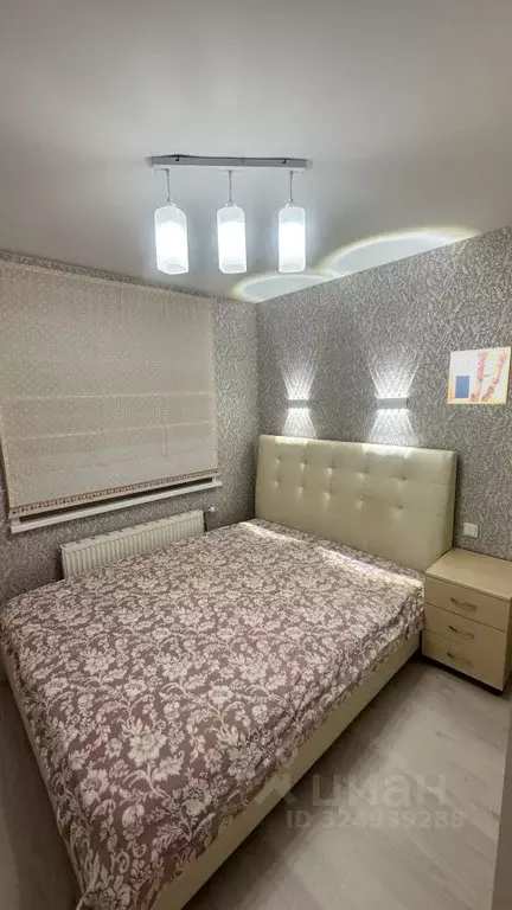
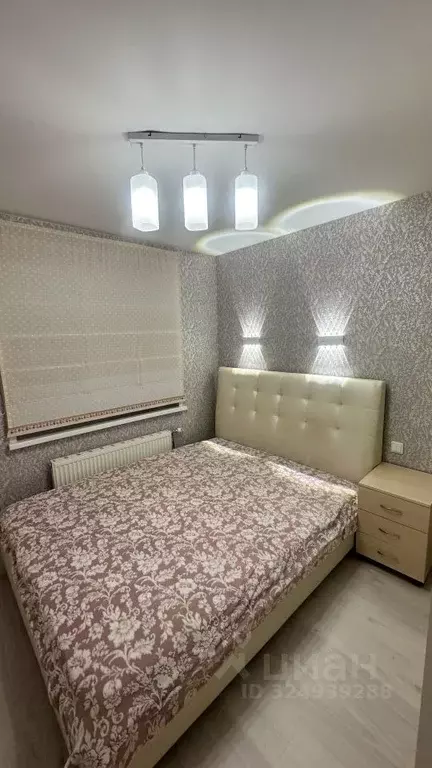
- wall art (478, 377)
